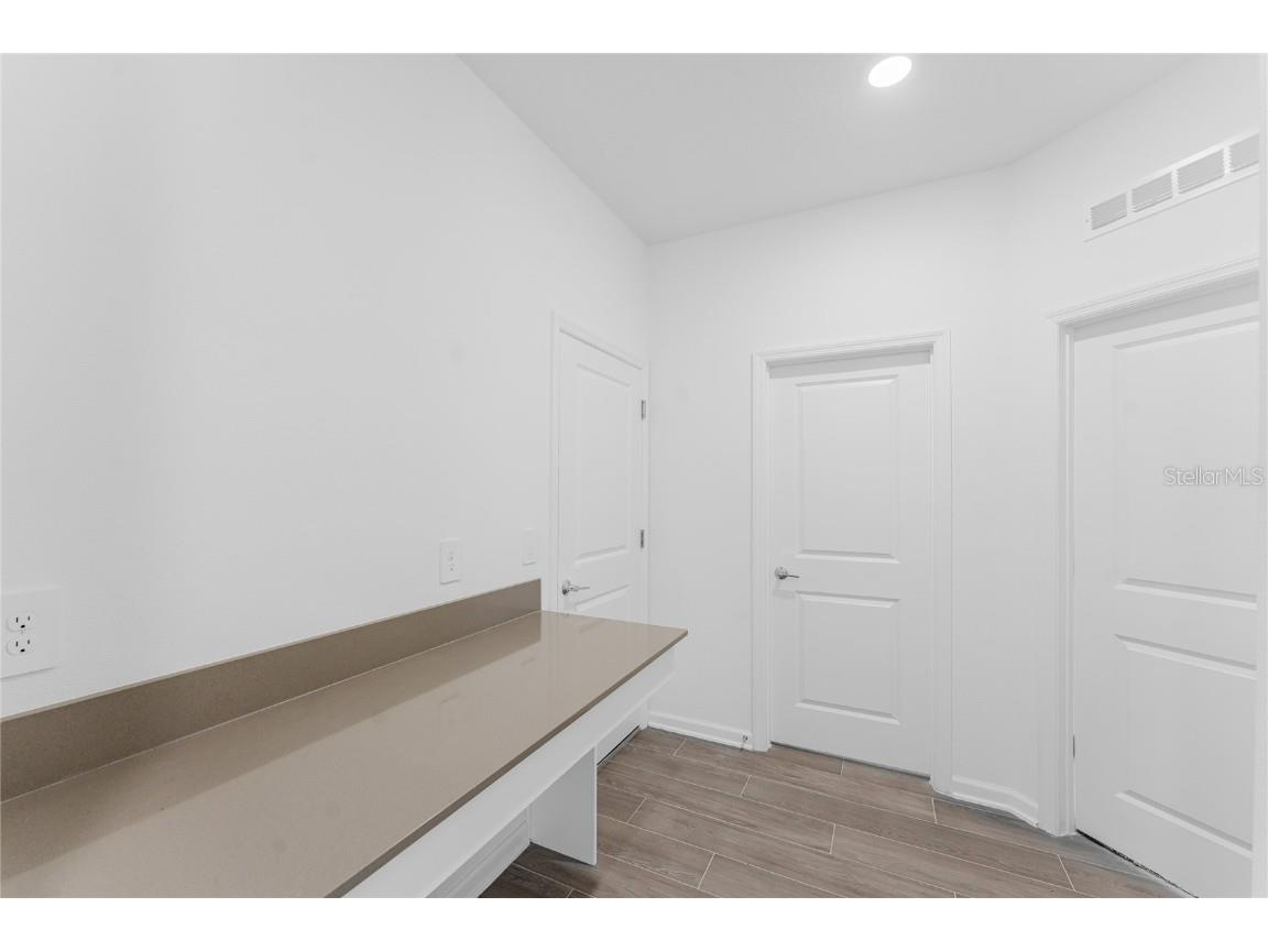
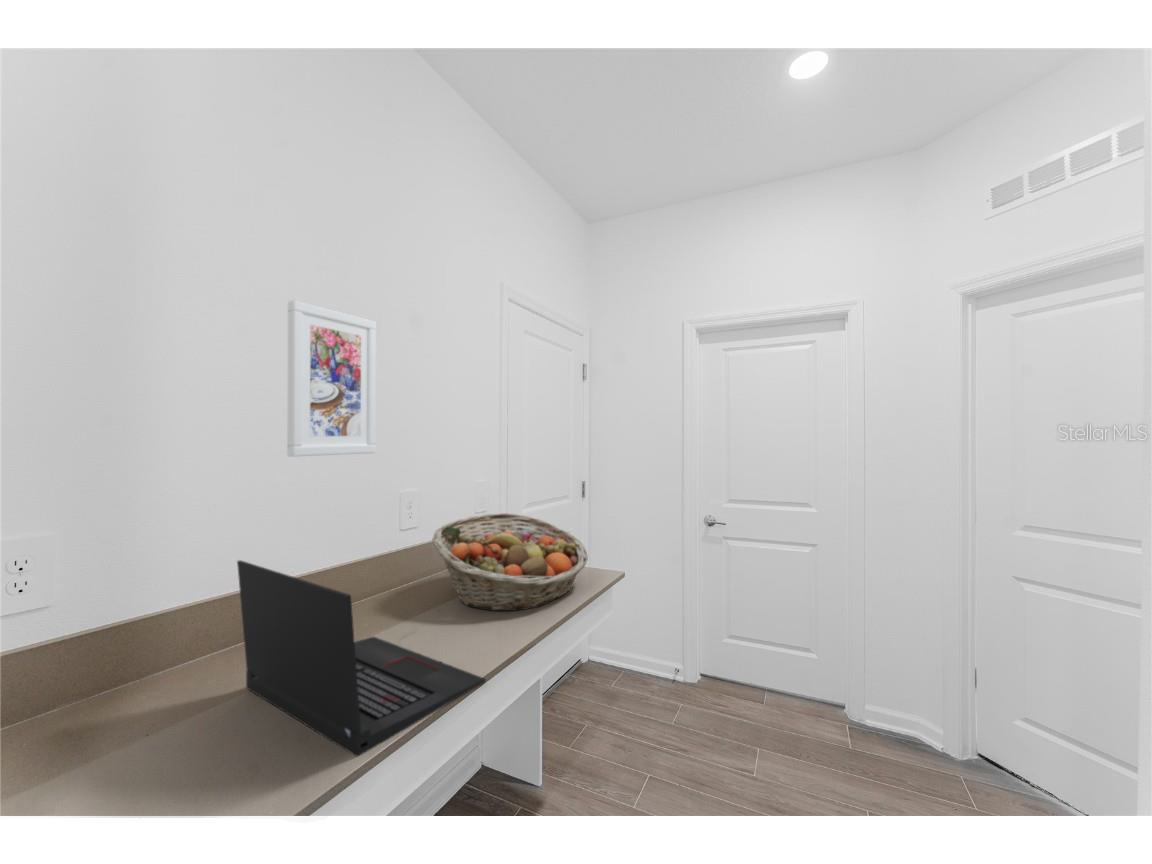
+ laptop (352, 622)
+ fruit basket (513, 556)
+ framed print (335, 383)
